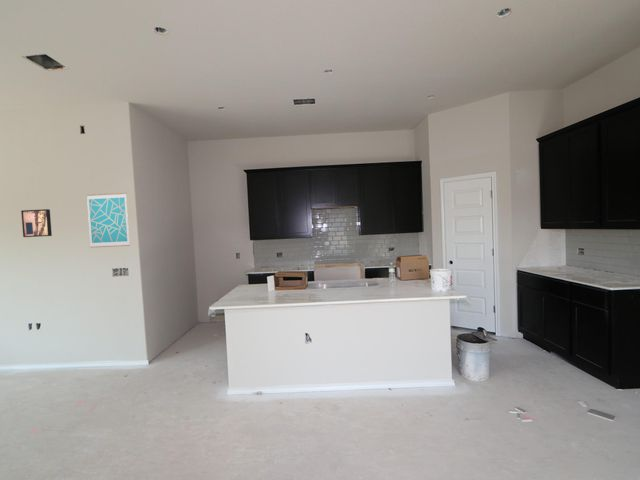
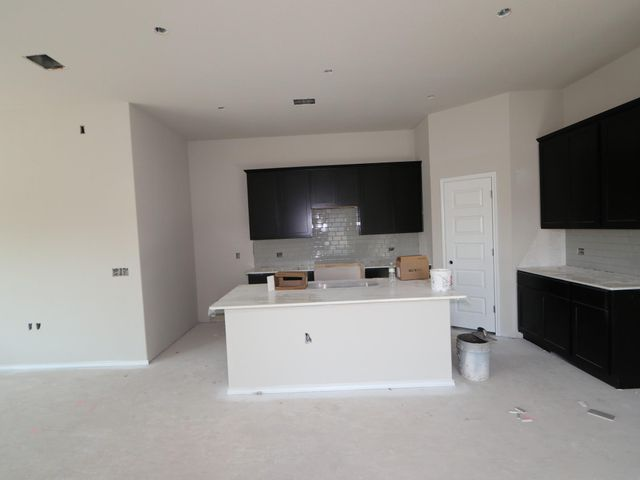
- wall art (36, 223)
- wall art (108, 220)
